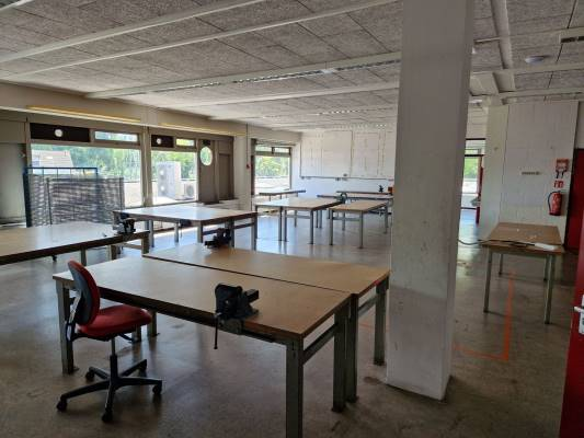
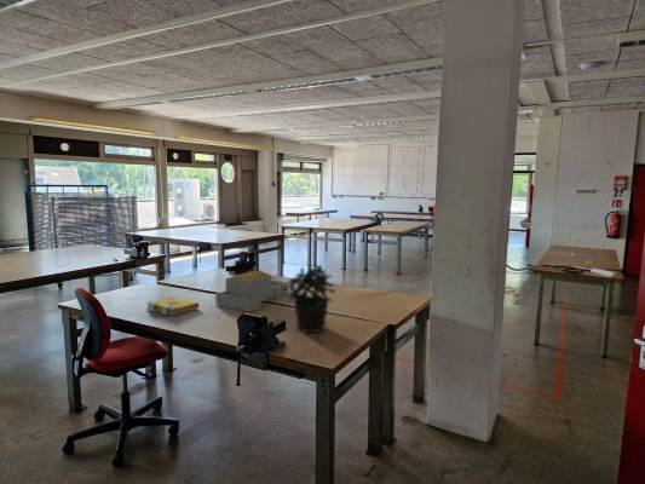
+ architectural model (258, 286)
+ potted plant (312, 296)
+ spell book (171, 305)
